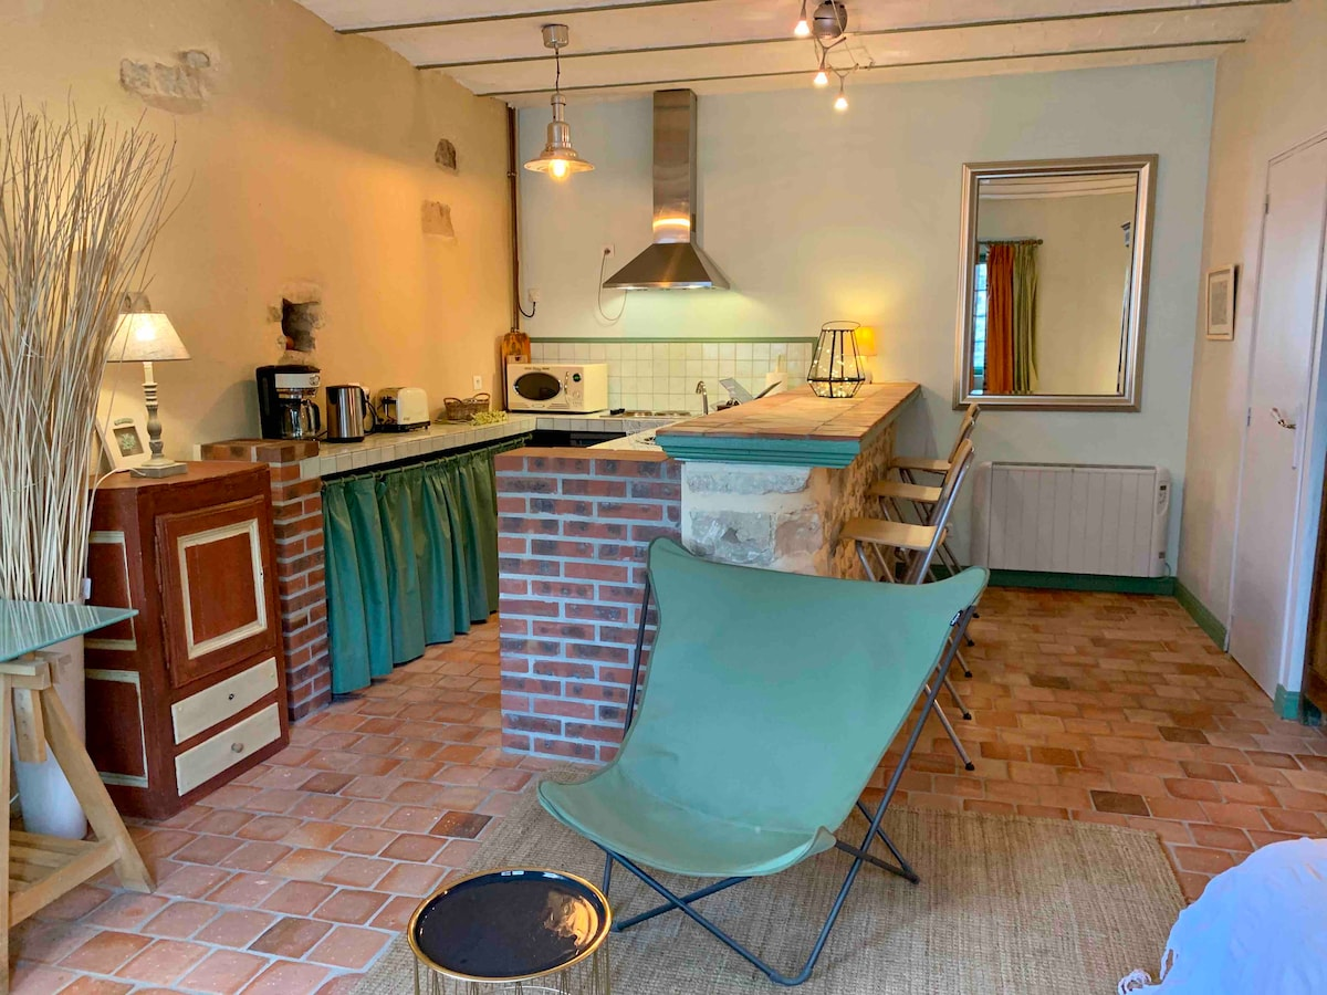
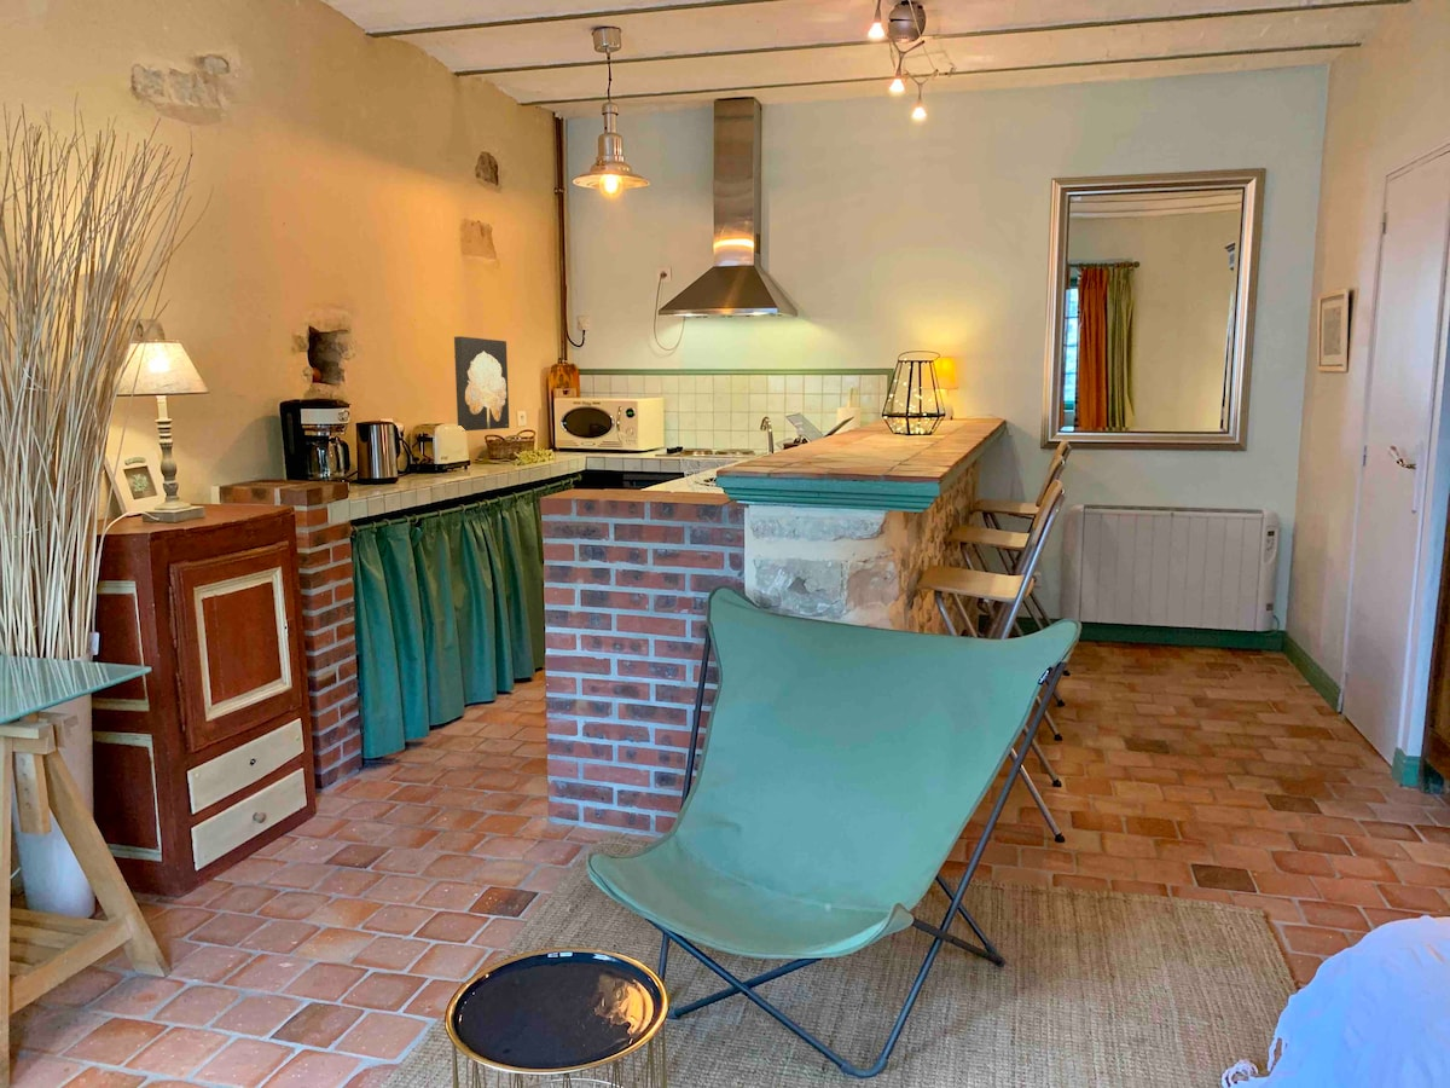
+ wall art (482, 384)
